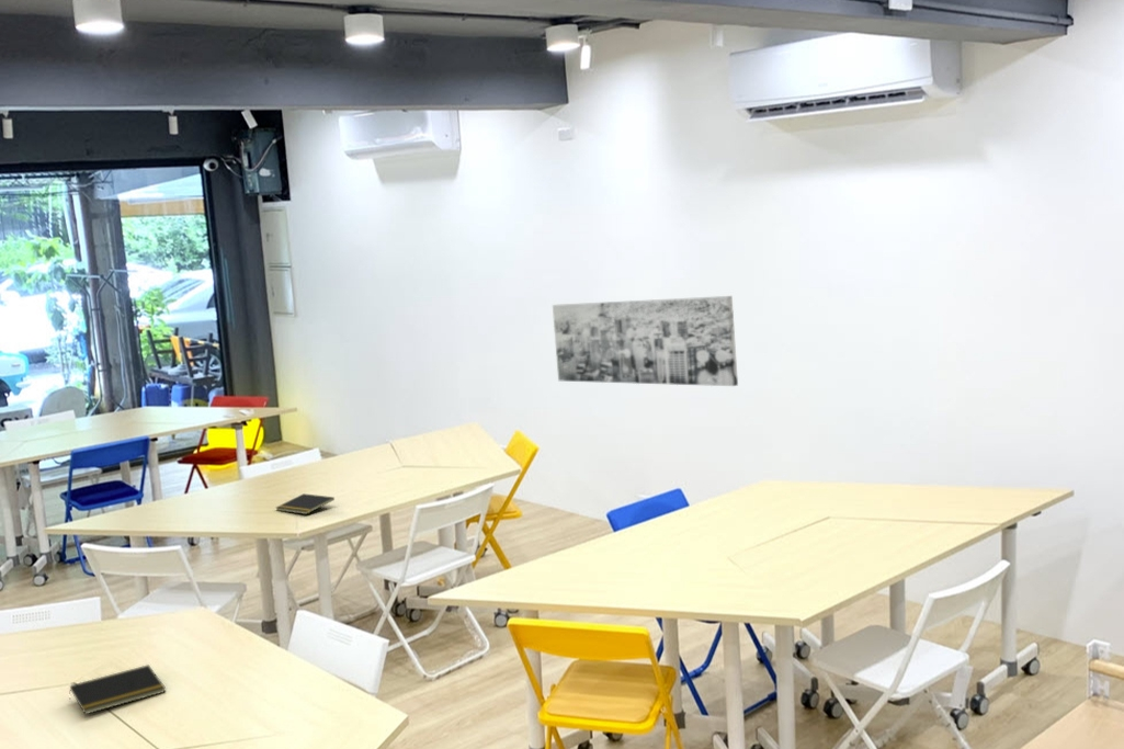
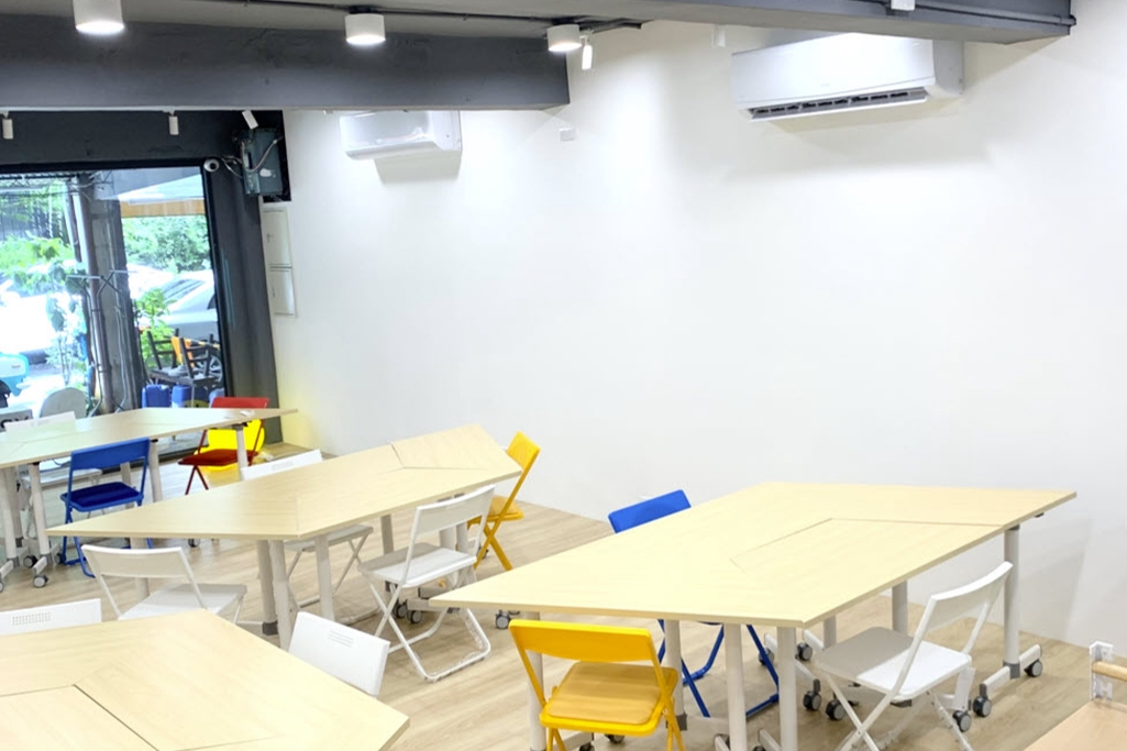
- notepad (305, 503)
- notepad (117, 688)
- wall art (637, 341)
